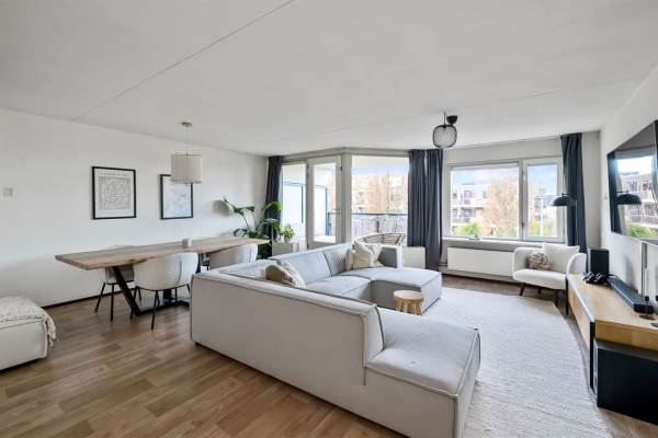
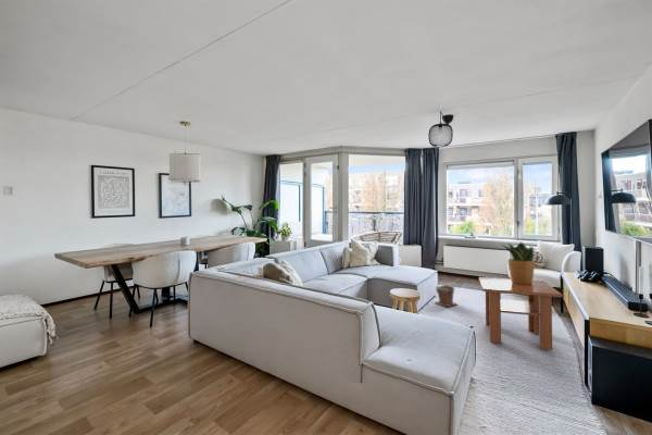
+ plant pot (444, 295)
+ potted plant (518, 262)
+ coffee table (515, 310)
